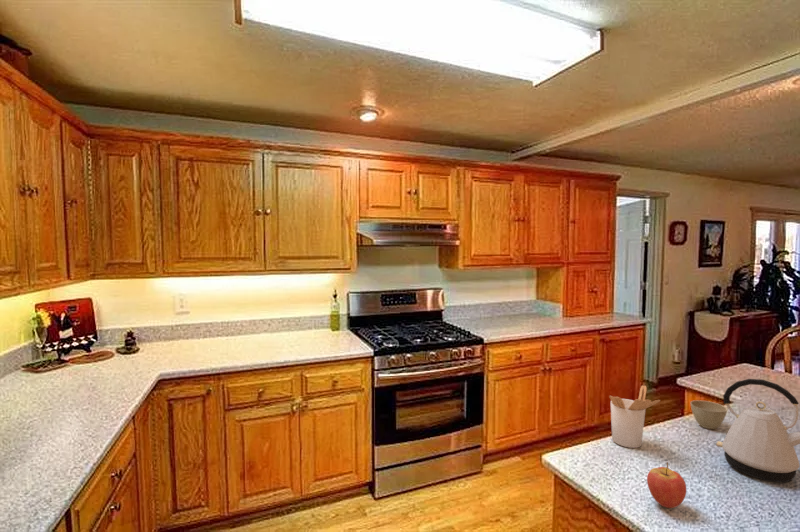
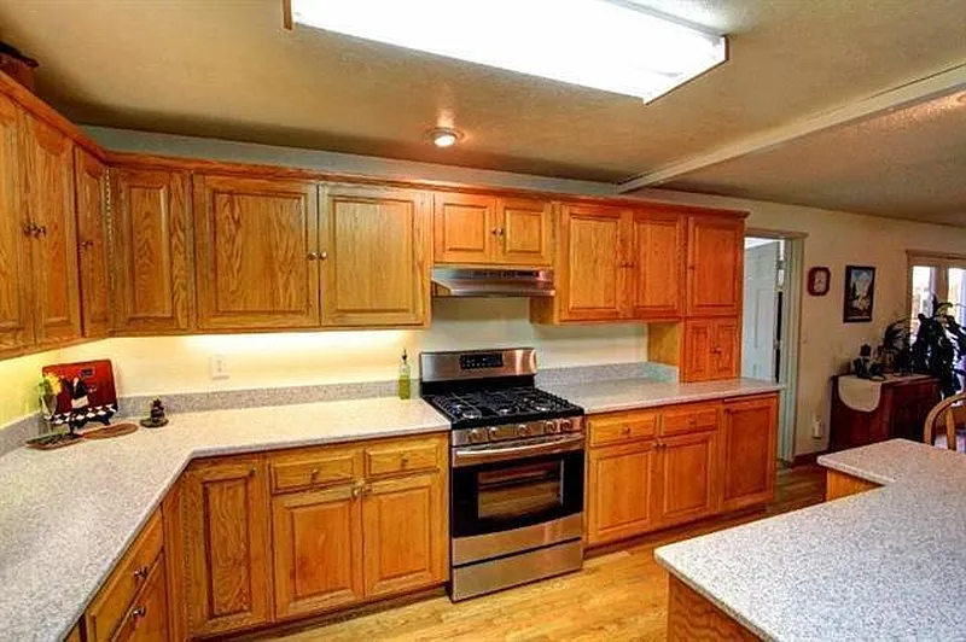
- utensil holder (633, 417)
- flower pot (707, 415)
- kettle (762, 425)
- fruit (666, 484)
